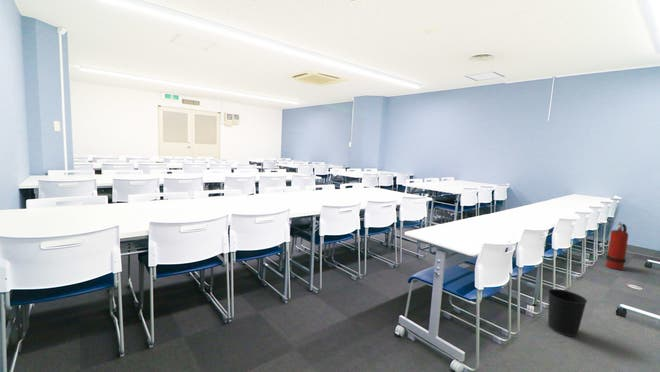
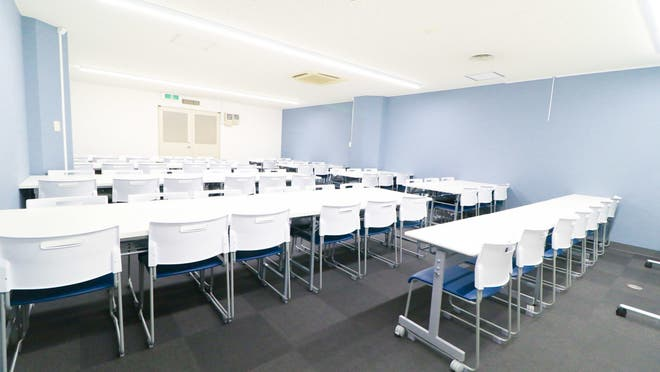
- wastebasket (564, 312)
- fire extinguisher (618, 244)
